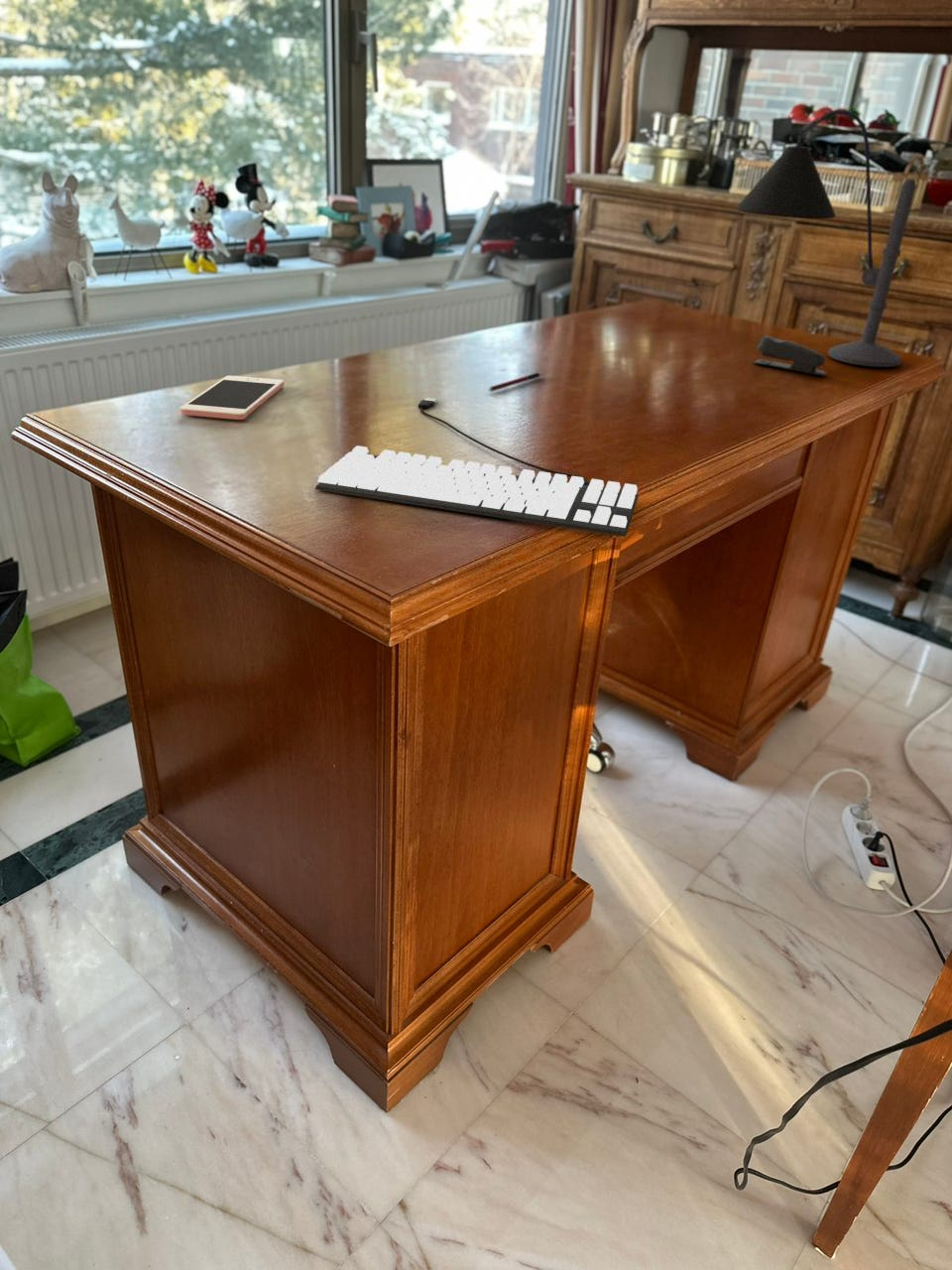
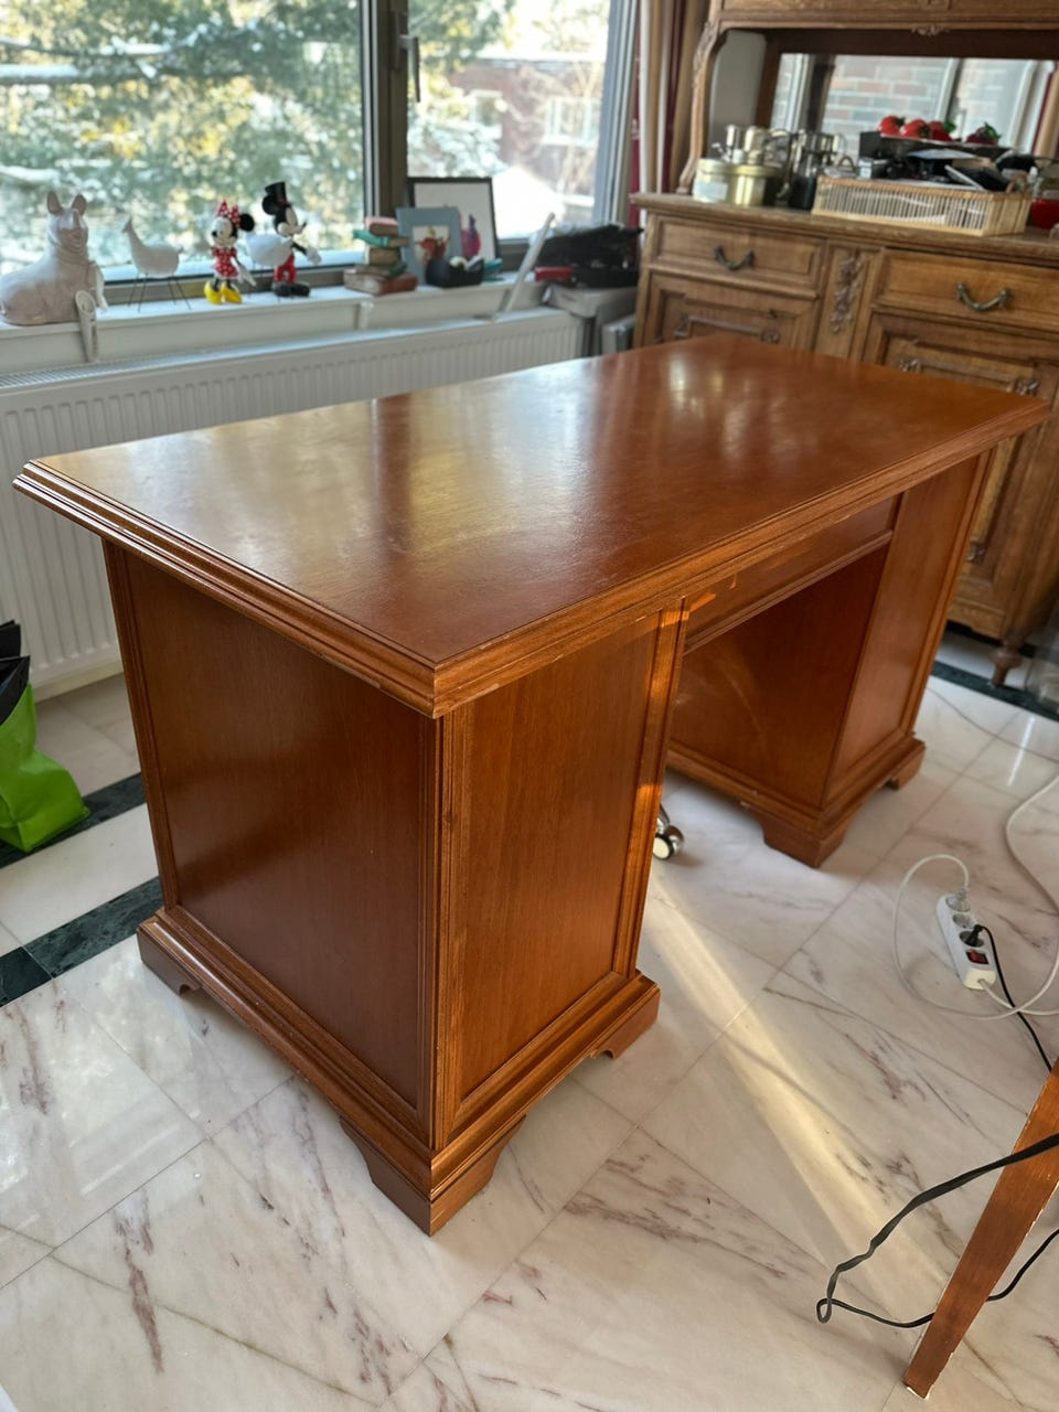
- pen (517, 381)
- stapler (791, 354)
- cell phone (235, 396)
- keyboard (505, 453)
- desk lamp (827, 218)
